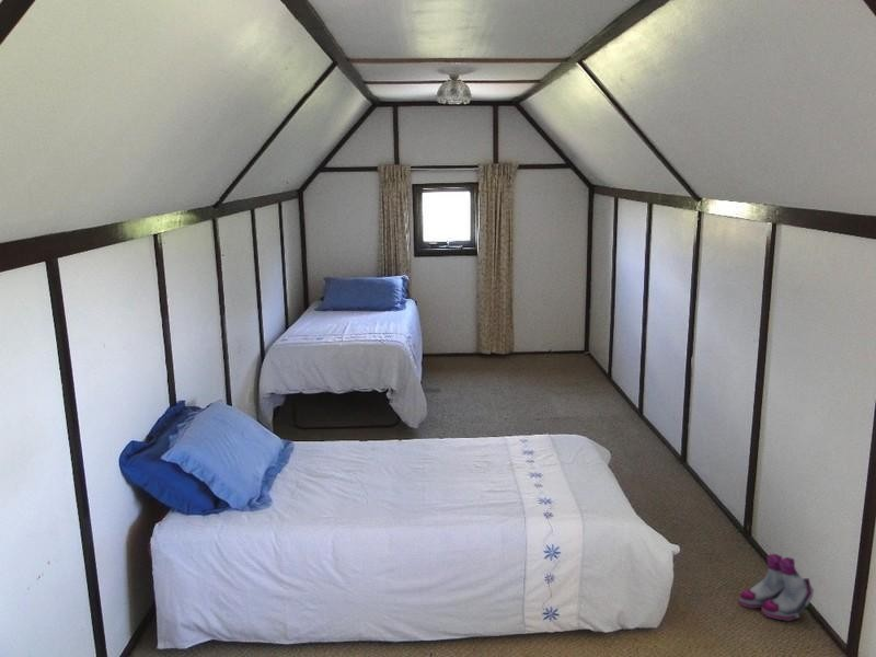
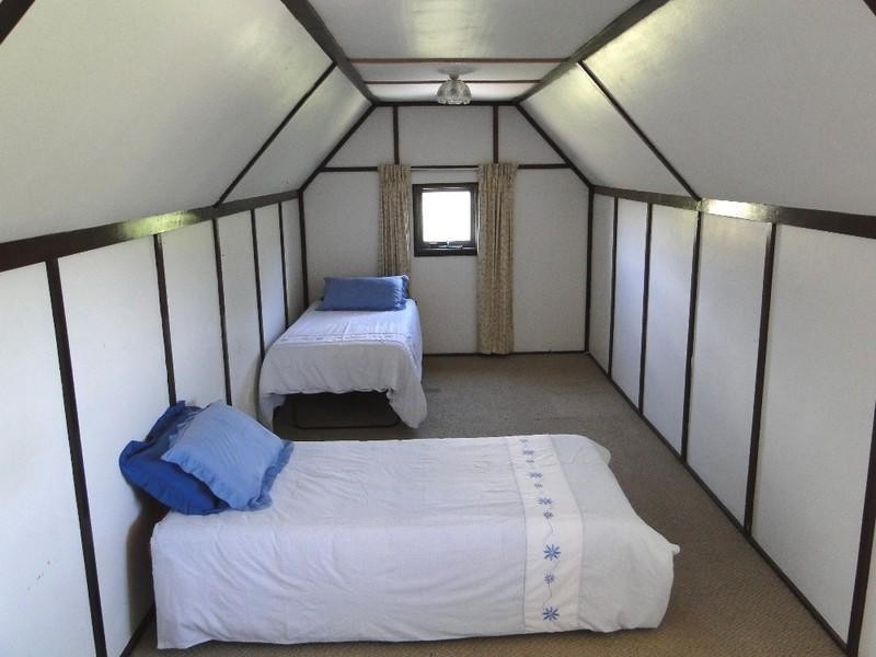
- boots (776, 581)
